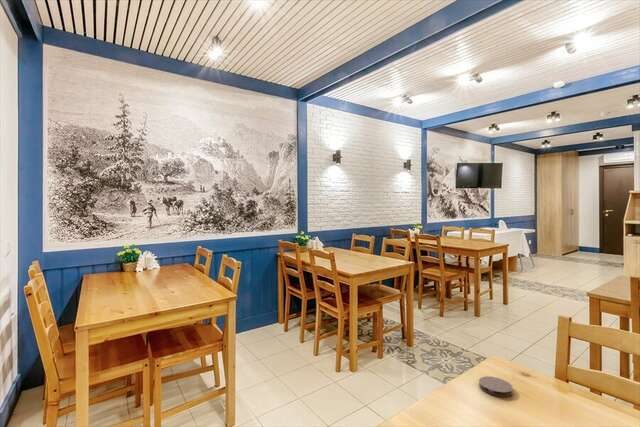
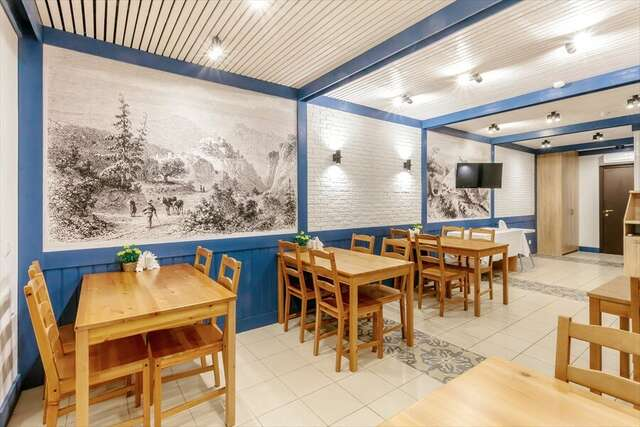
- coaster (495, 385)
